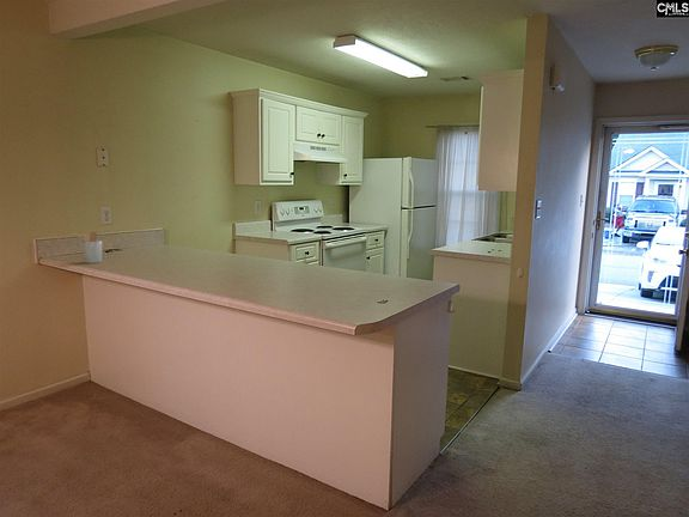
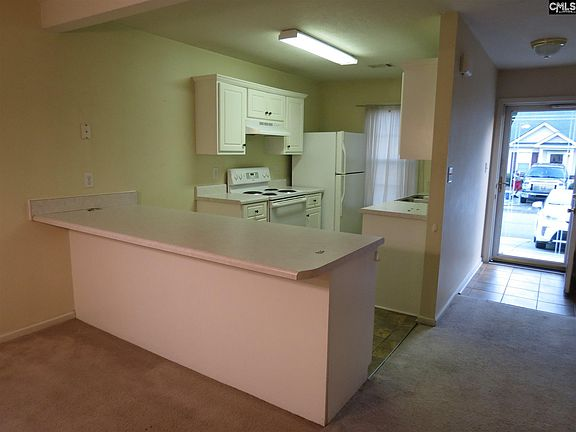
- utensil holder (87, 247)
